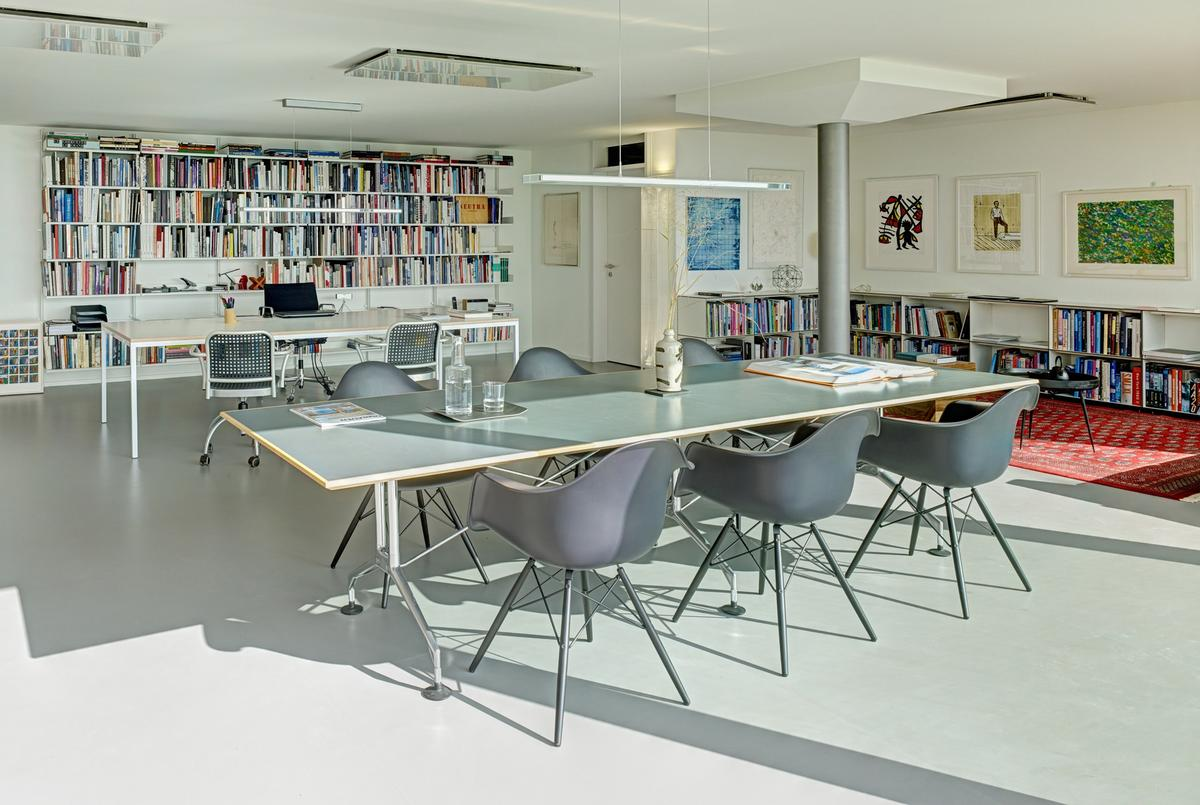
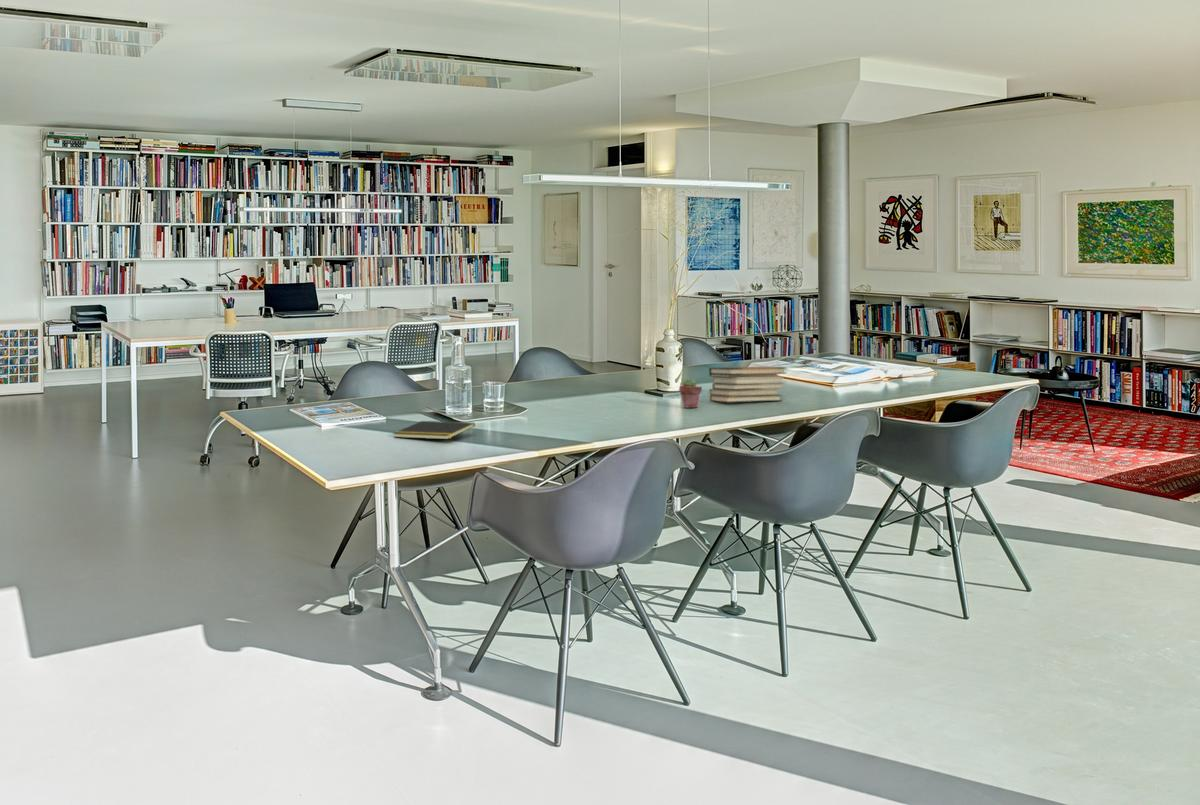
+ book stack (747, 384)
+ notepad (434, 429)
+ potted succulent (690, 392)
